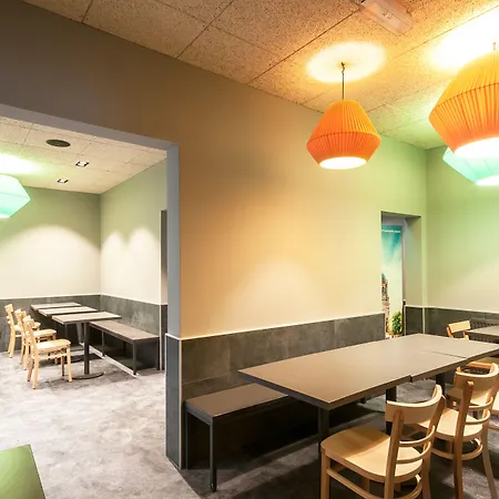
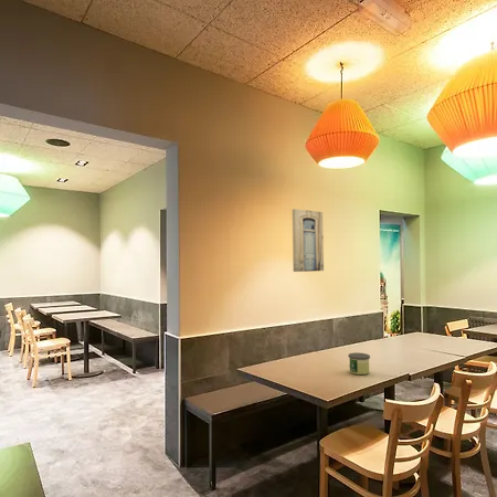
+ wall art (308, 241)
+ candle (359, 363)
